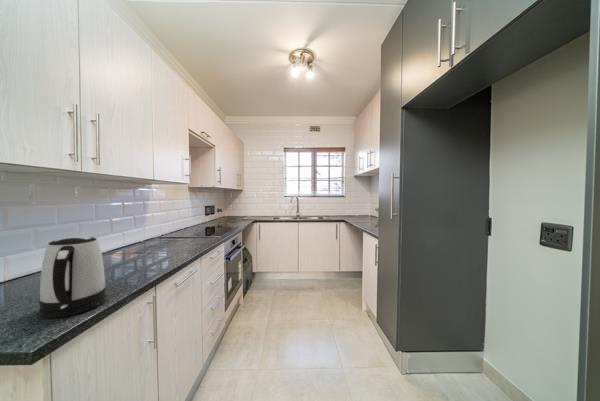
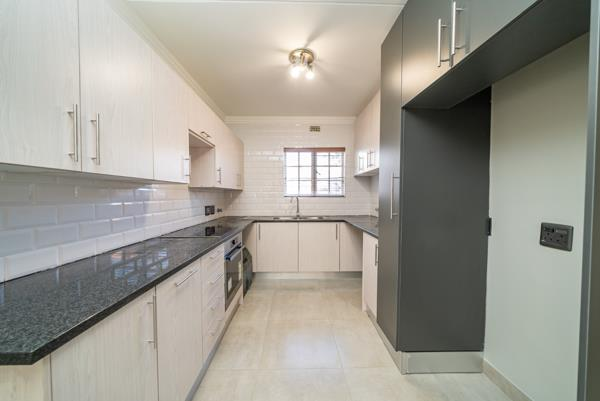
- kettle (71, 273)
